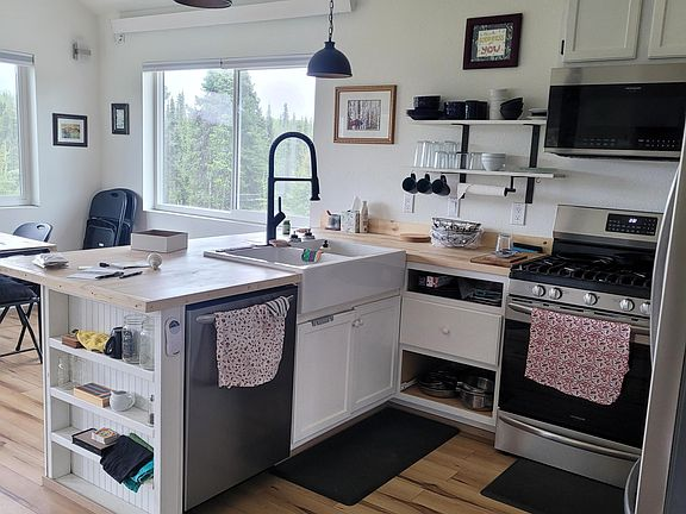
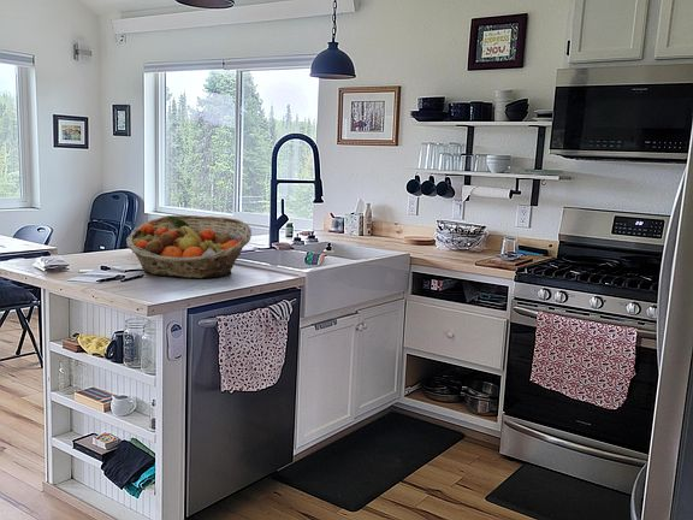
+ fruit basket (189, 244)
